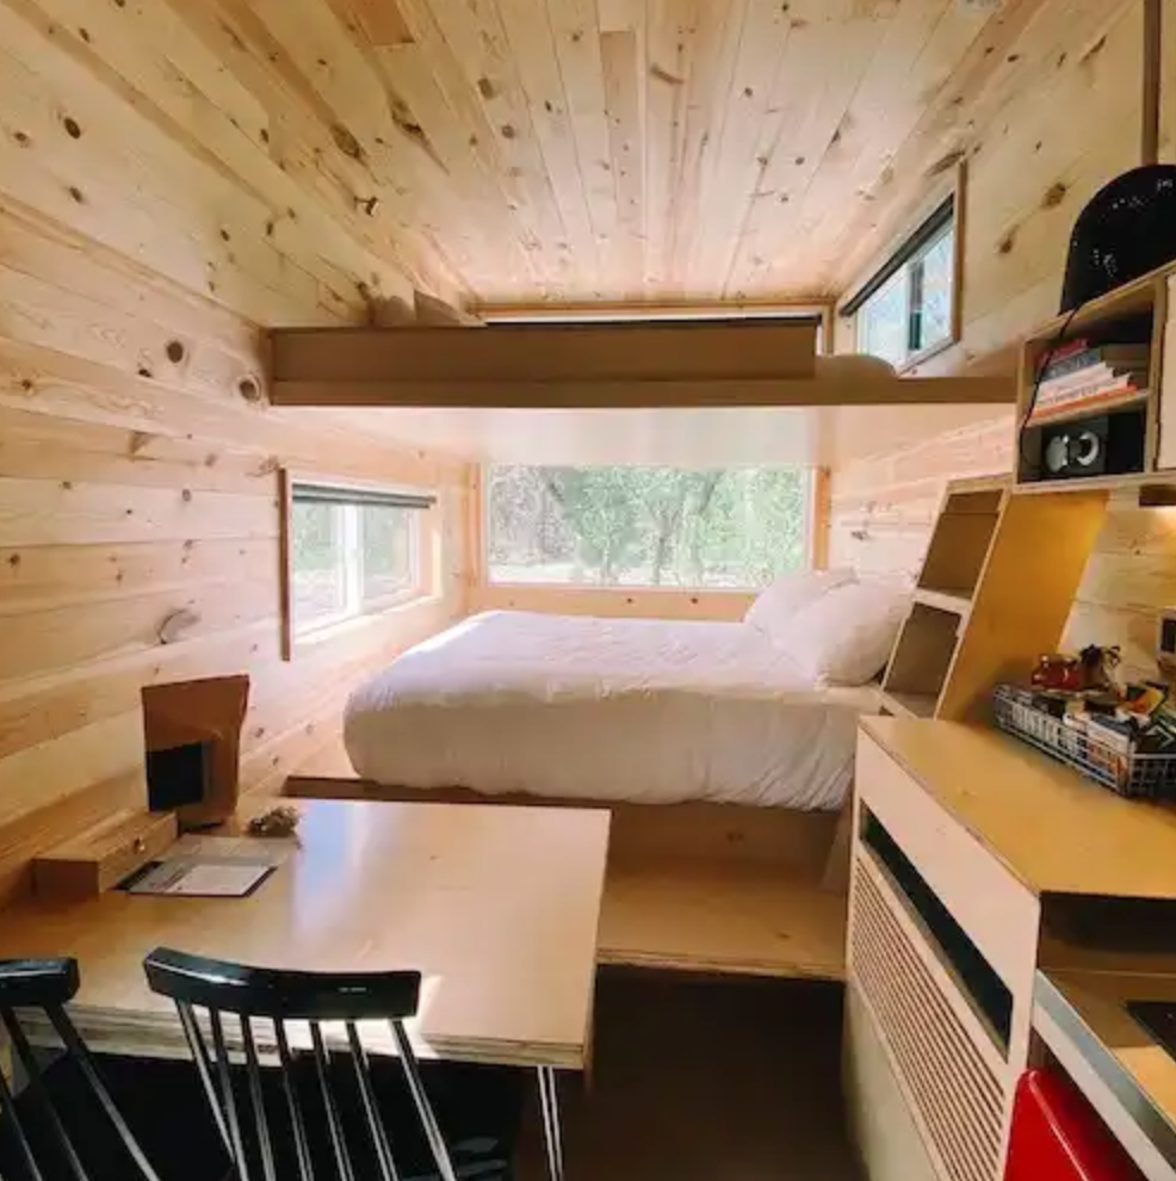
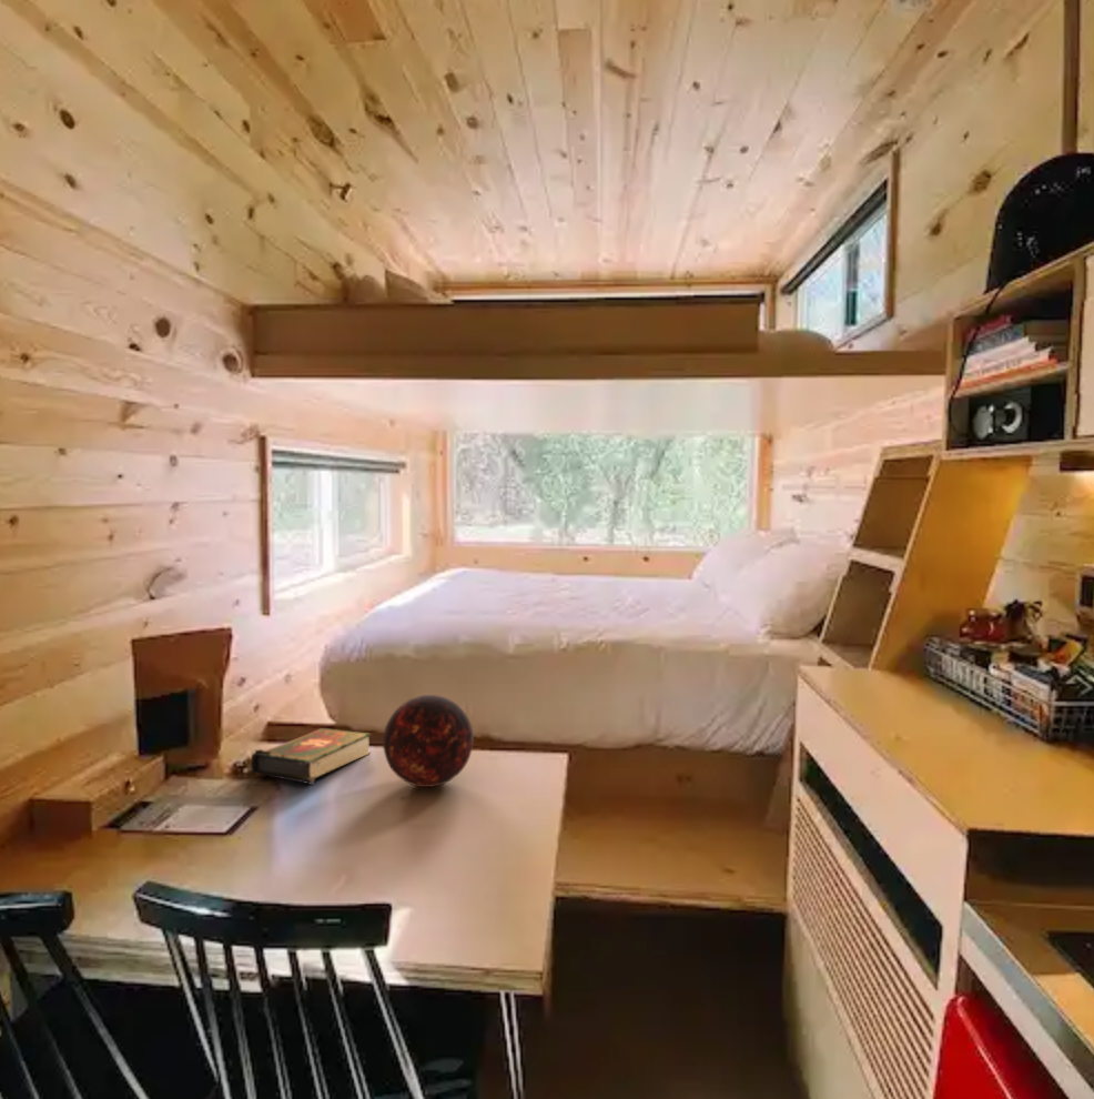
+ book (311, 753)
+ decorative orb (428, 739)
